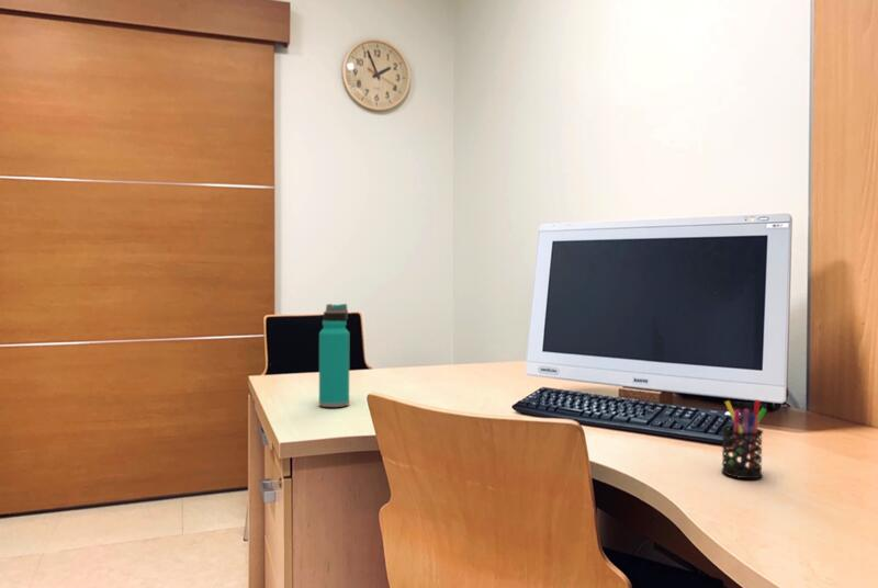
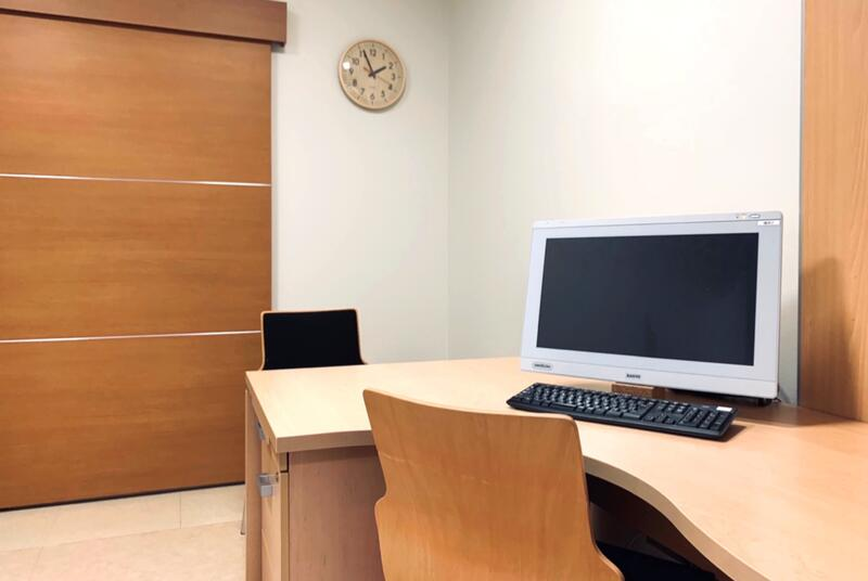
- pen holder (746, 436)
- water bottle (334, 353)
